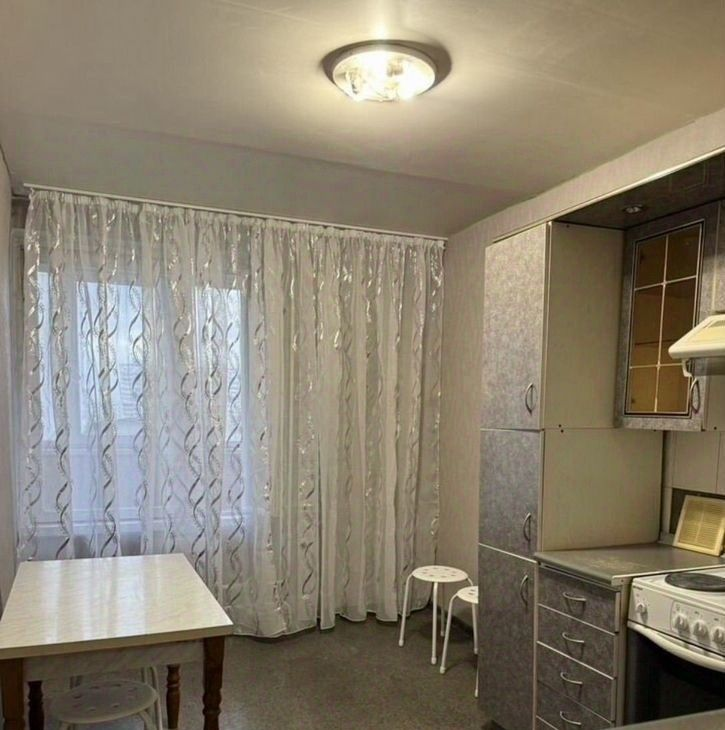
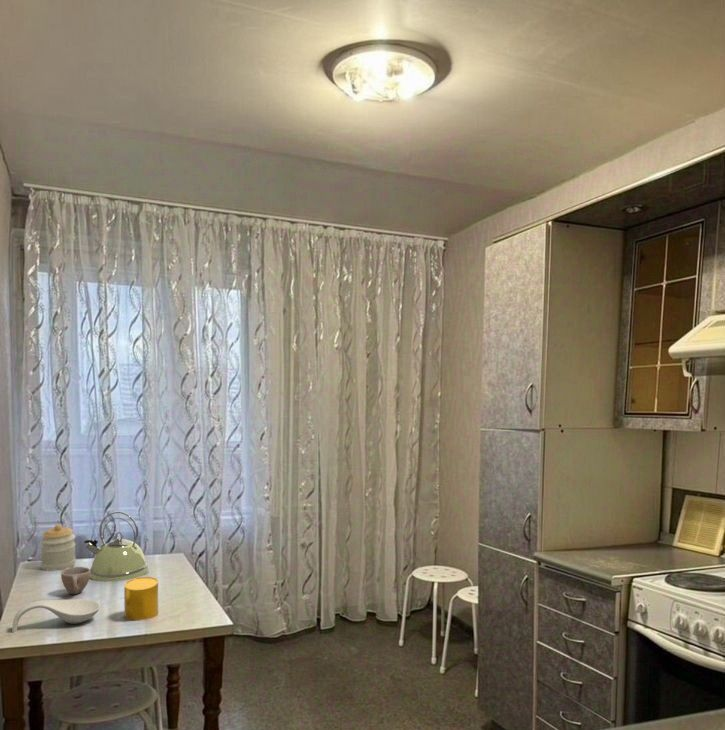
+ jar (58, 545)
+ cup (141, 598)
+ spoon rest (57, 611)
+ cup (76, 582)
+ kettle (115, 542)
